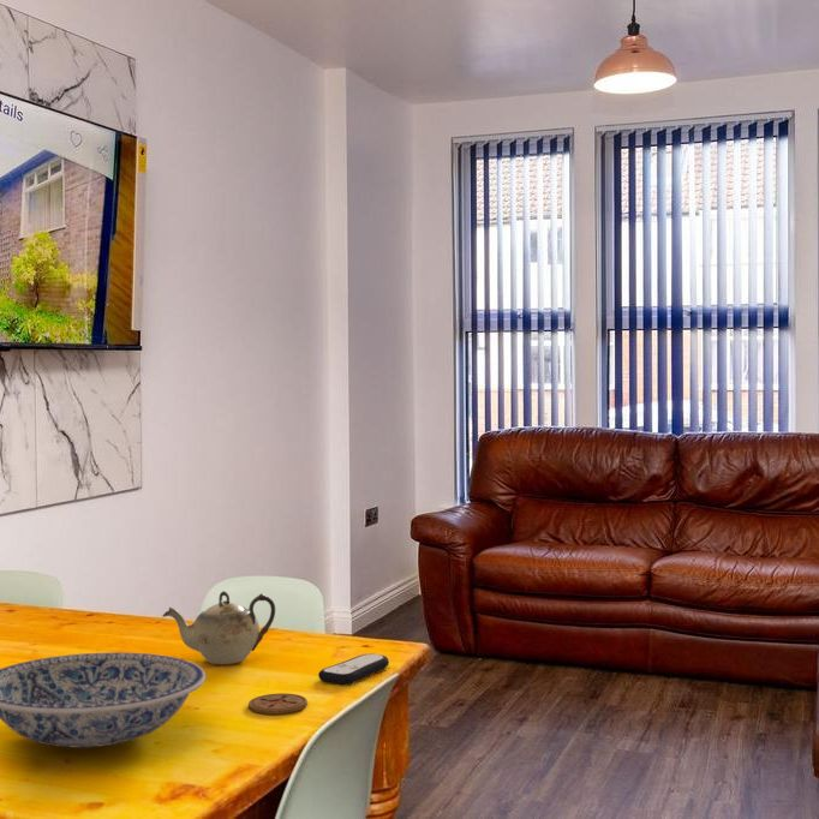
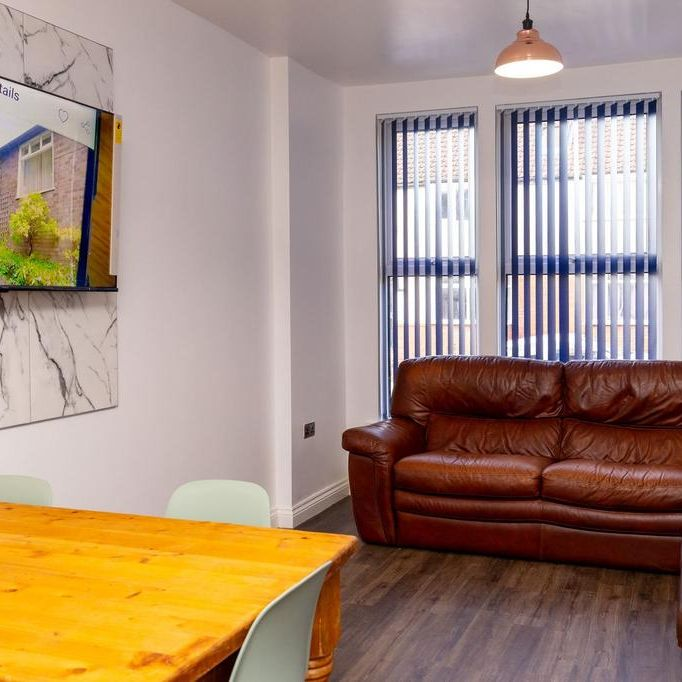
- coaster (277, 703)
- ceramic bowl (92, 706)
- teapot (219, 626)
- remote control (355, 668)
